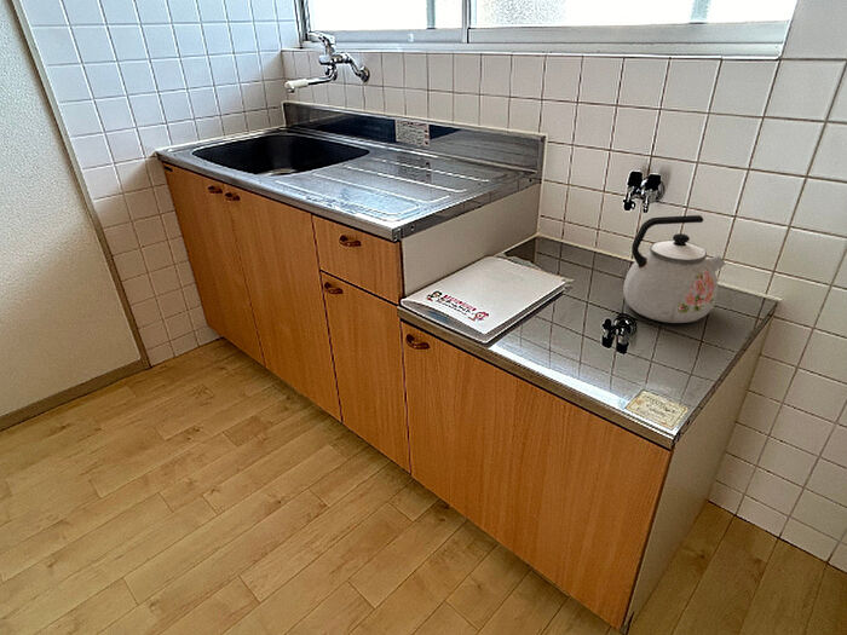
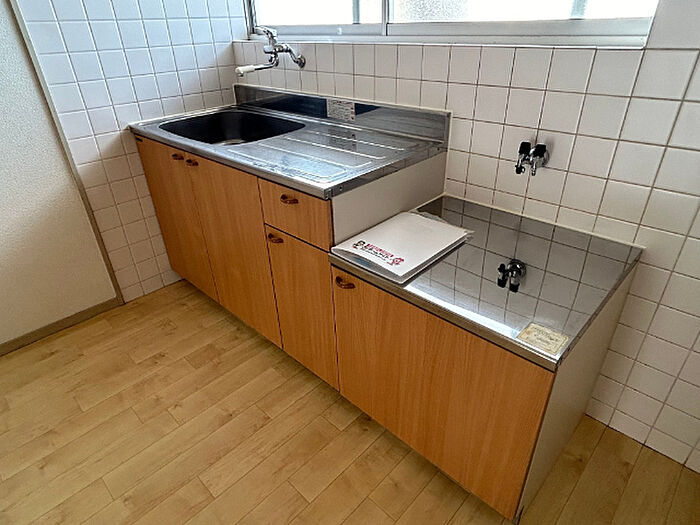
- kettle (675, 264)
